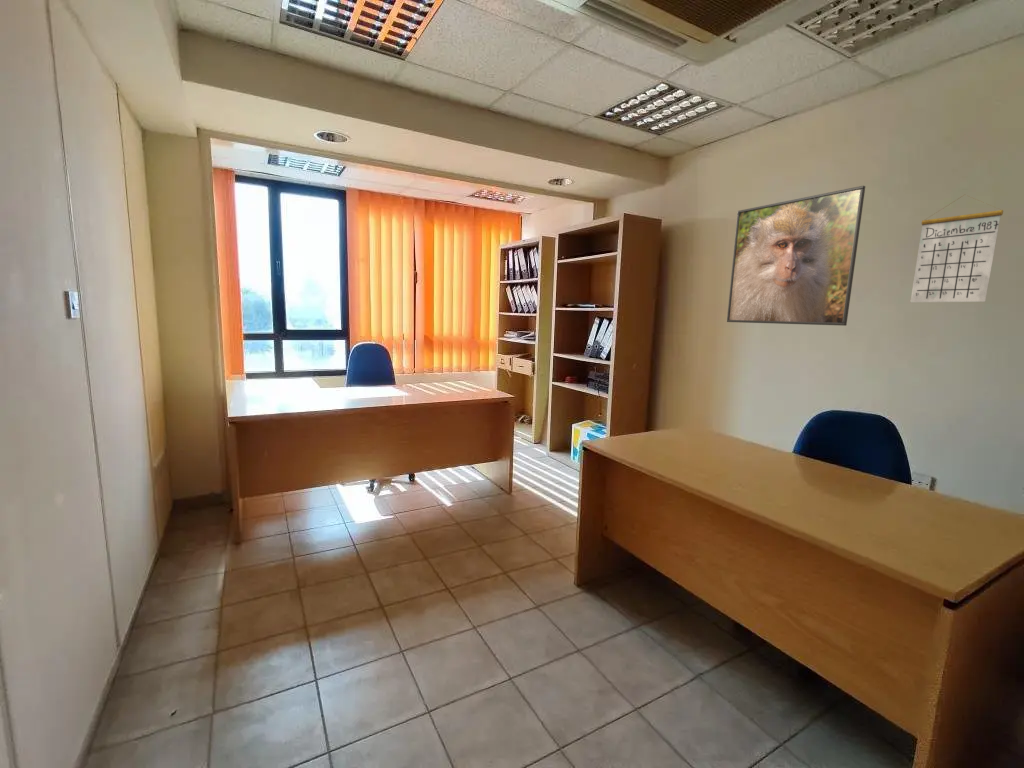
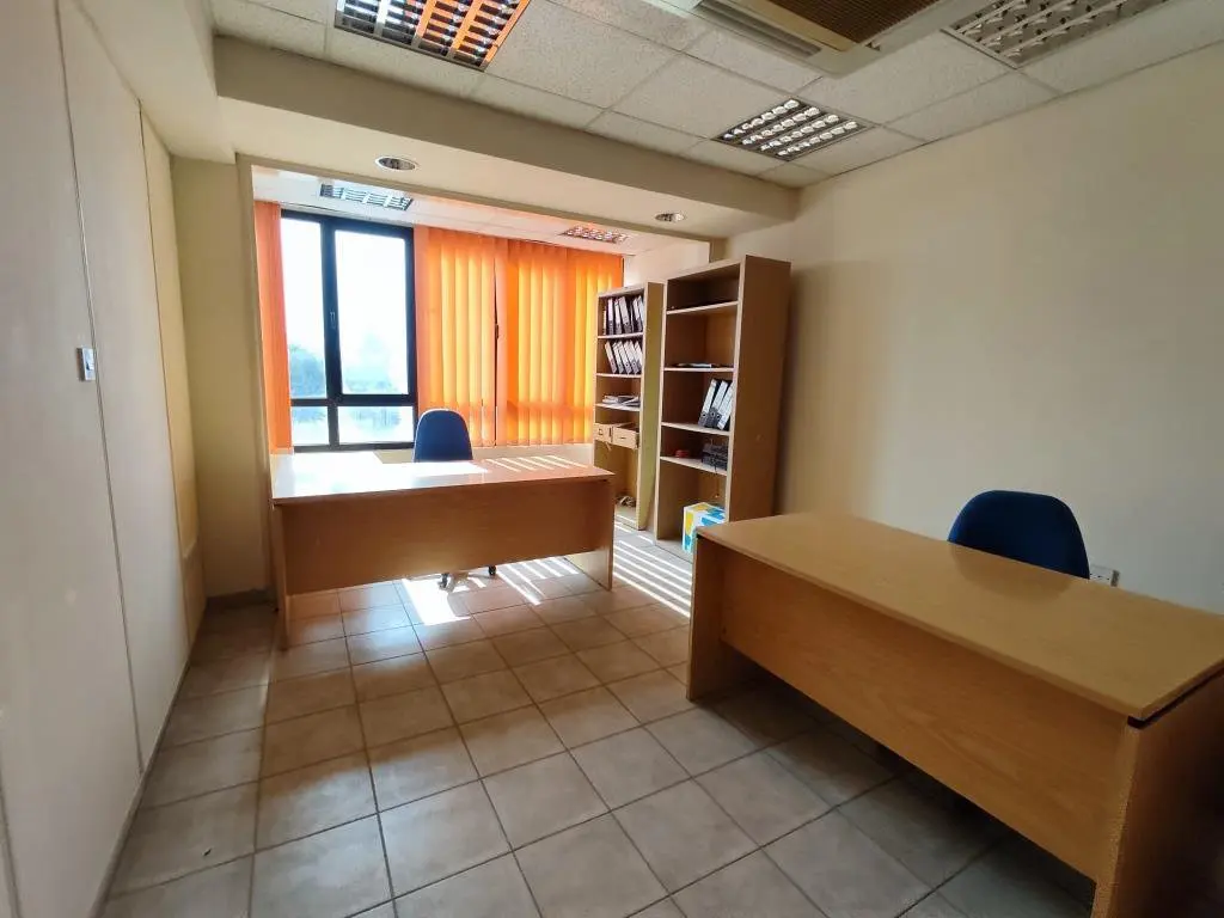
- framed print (787, 262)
- calendar (955, 248)
